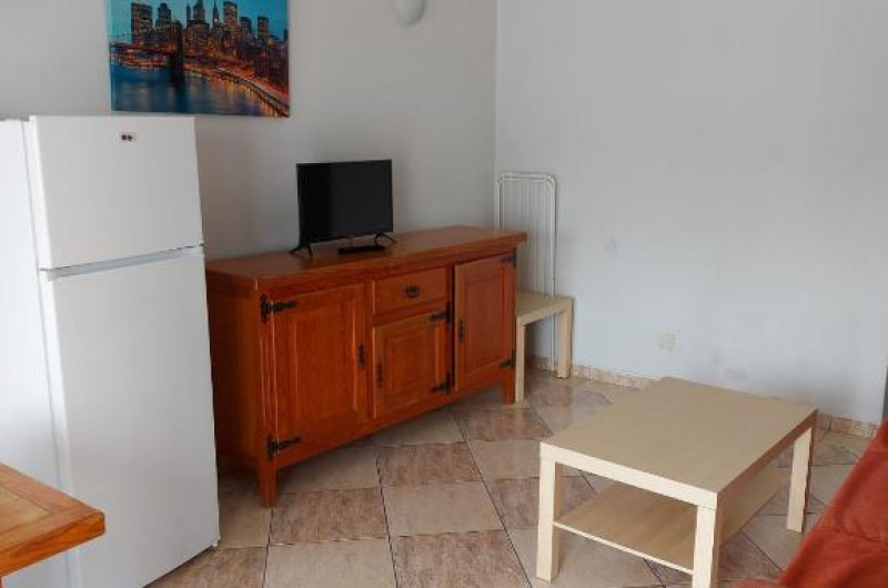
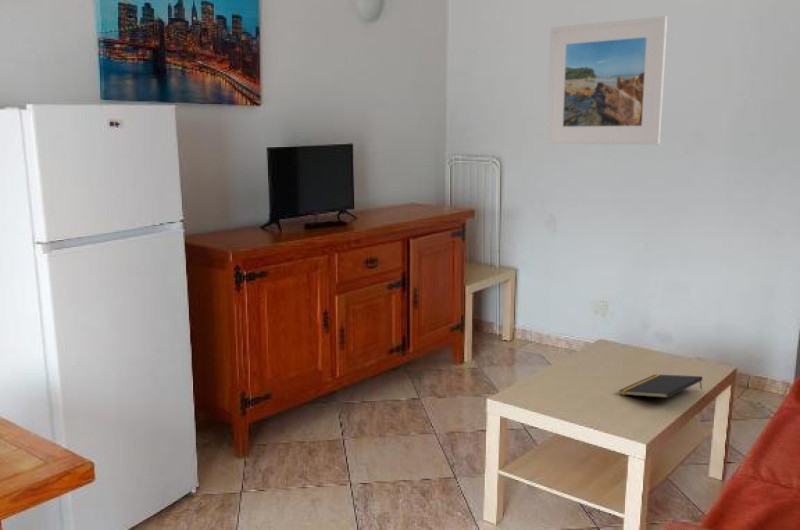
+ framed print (603, 84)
+ notepad (660, 385)
